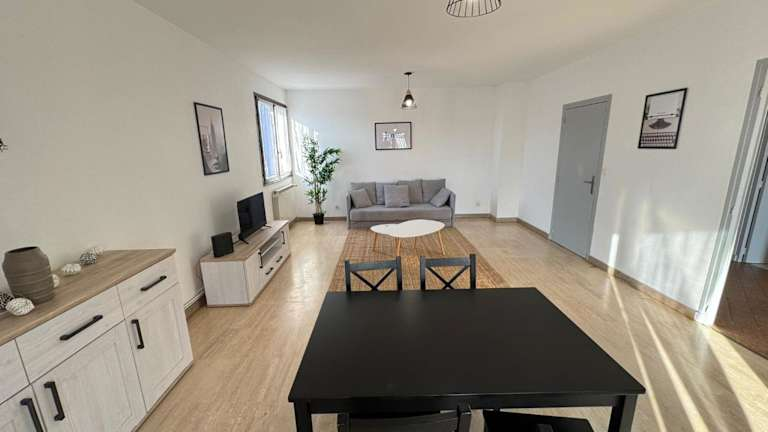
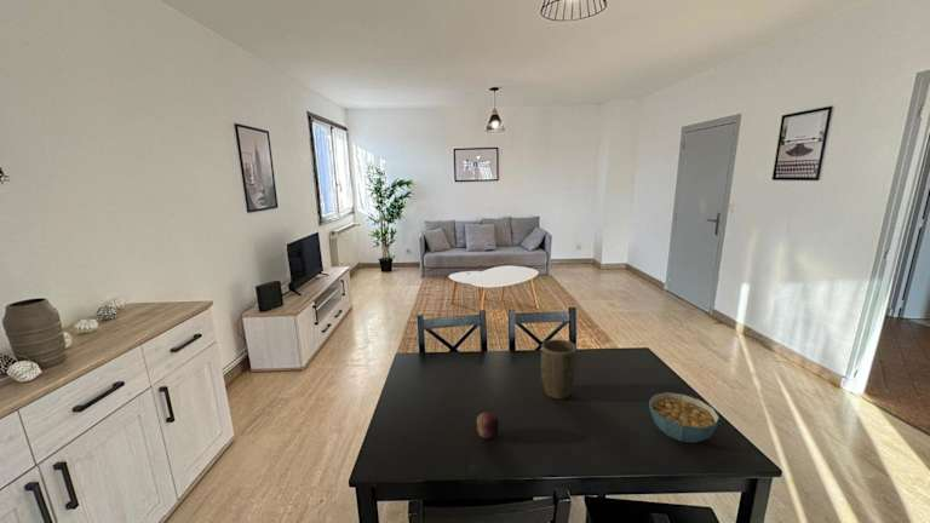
+ fruit (487, 425)
+ cereal bowl (681, 421)
+ plant pot (558, 369)
